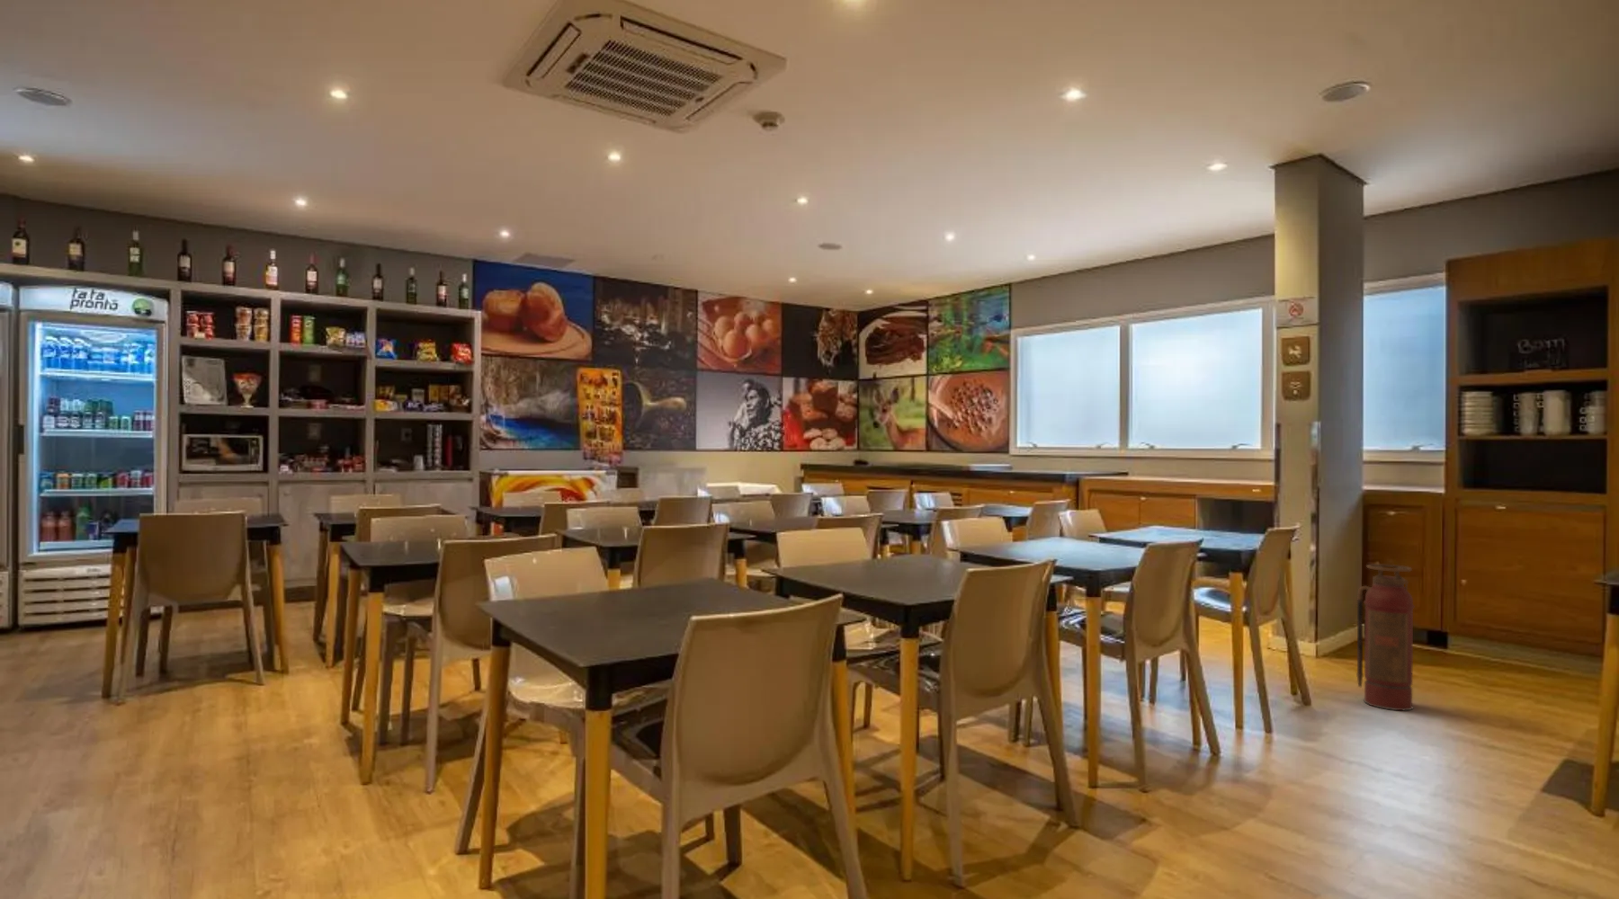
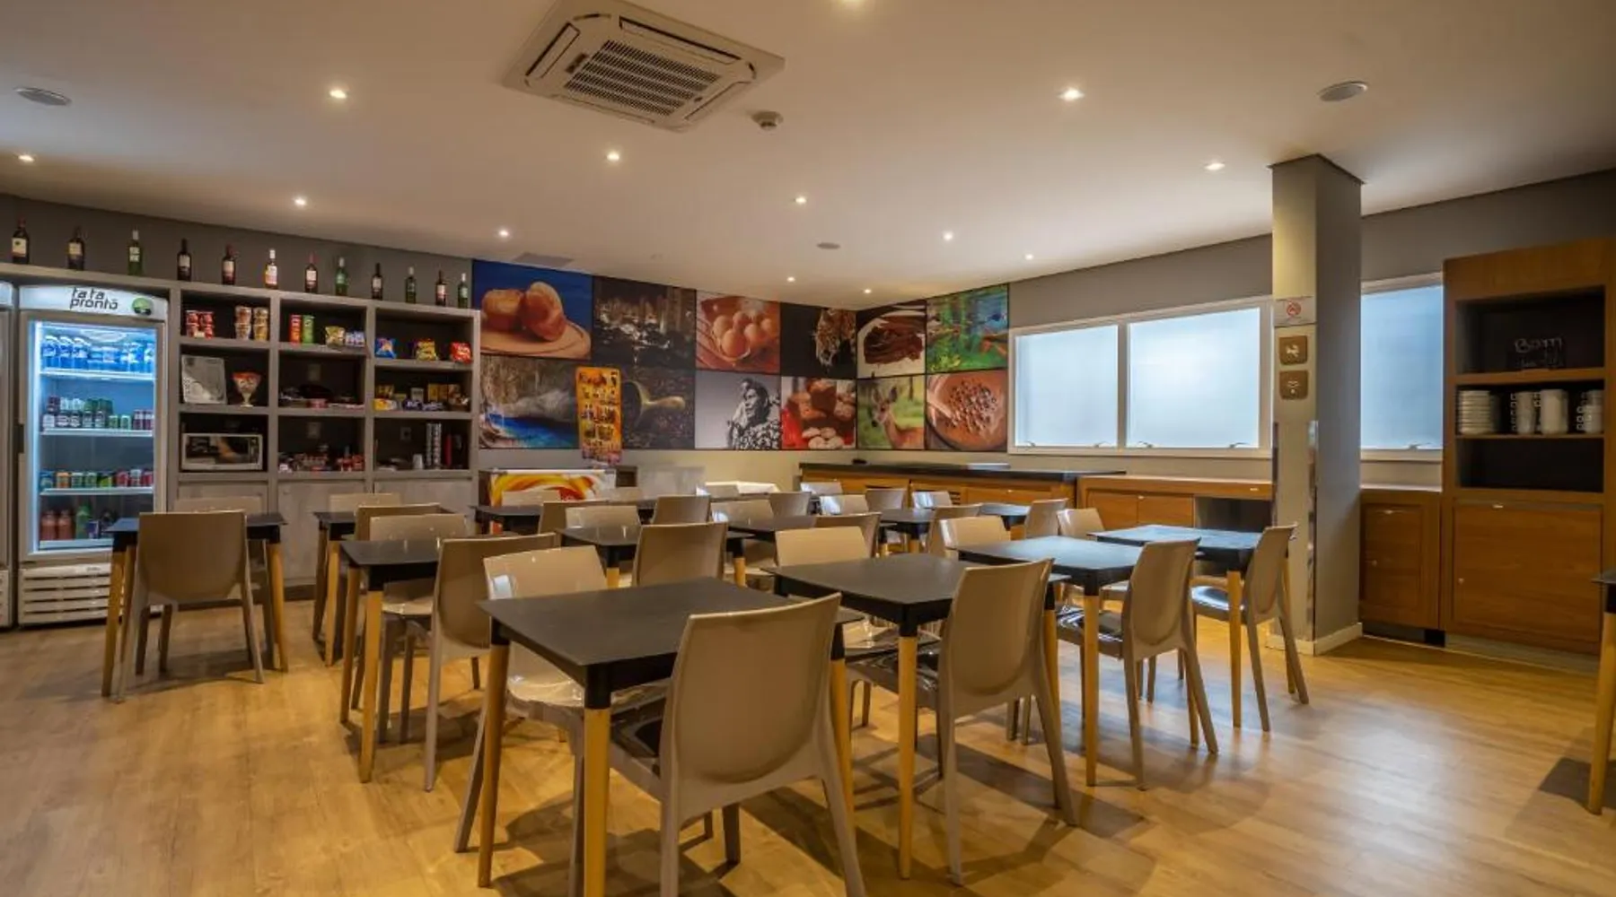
- fire extinguisher (1384, 634)
